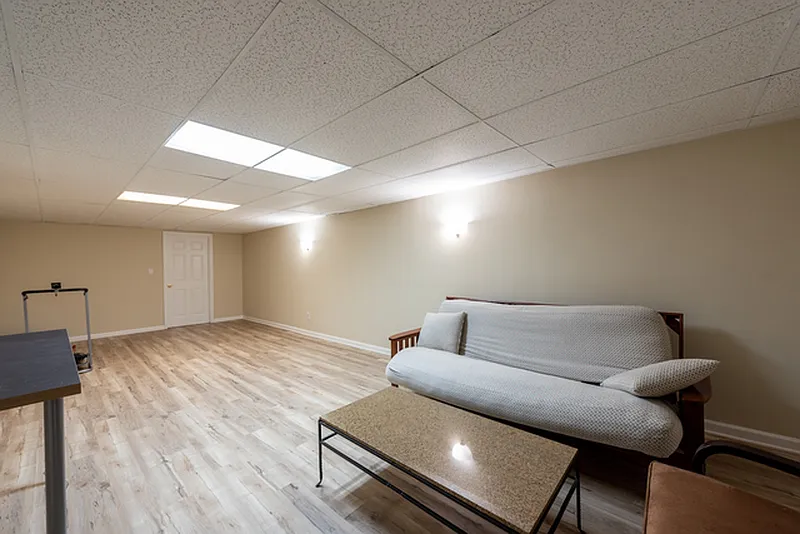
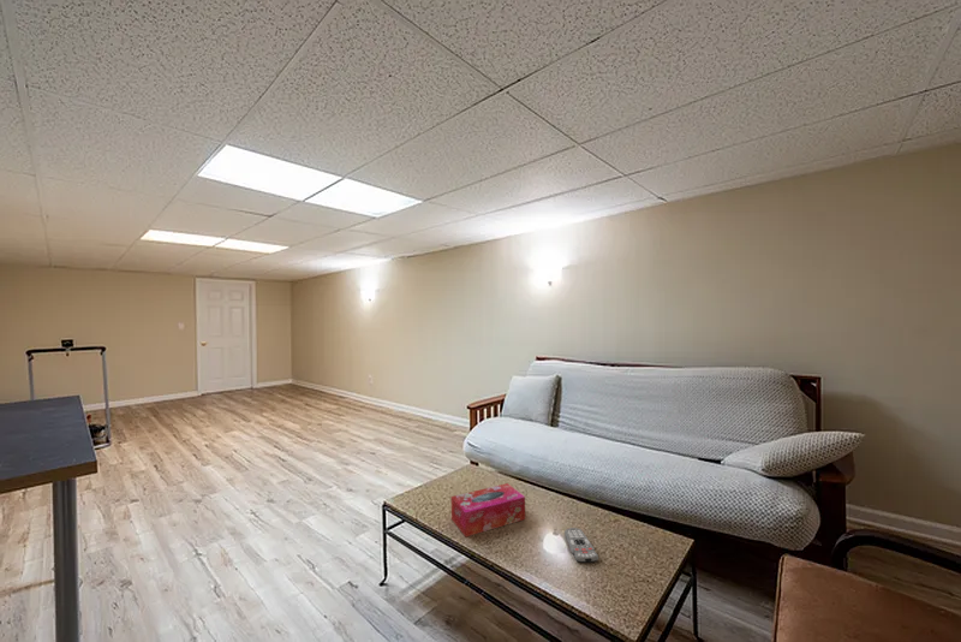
+ tissue box (488, 507)
+ remote control (579, 543)
